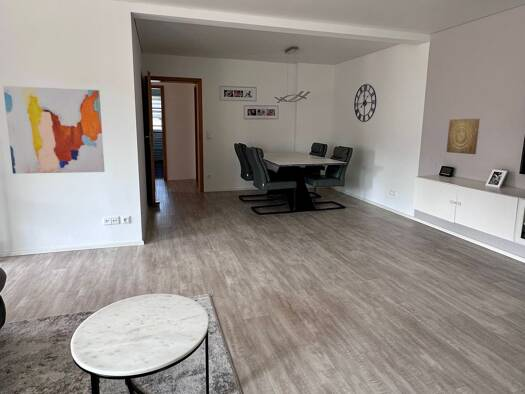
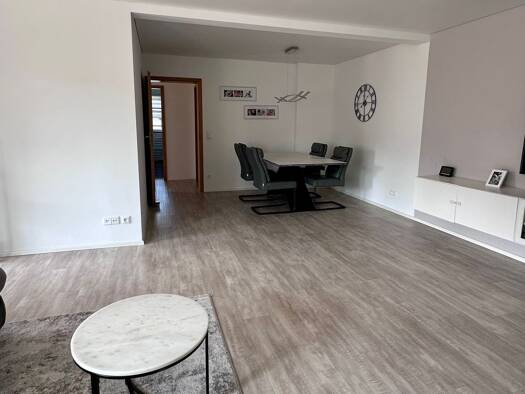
- wall art (462, 136)
- wall art (56, 131)
